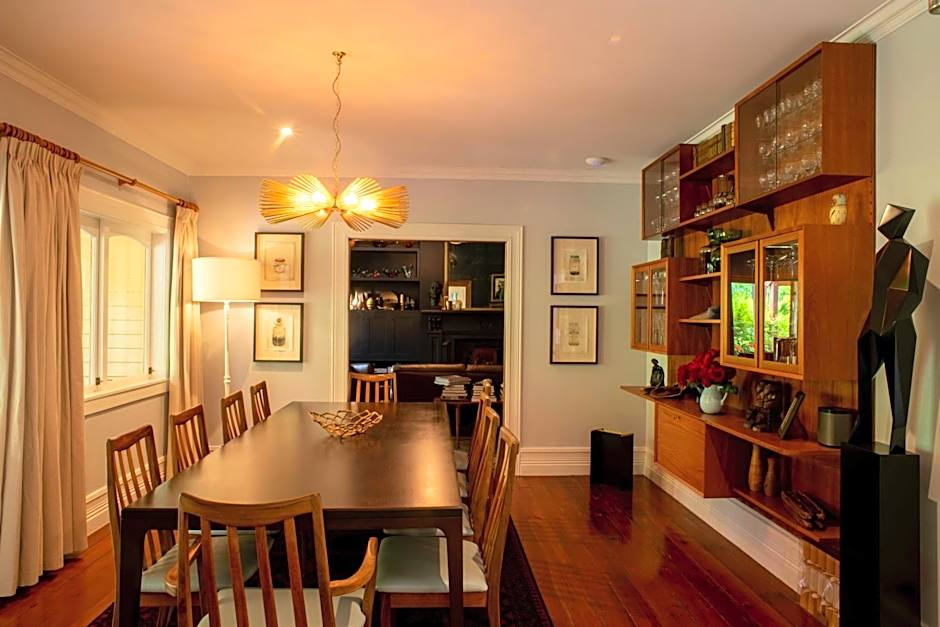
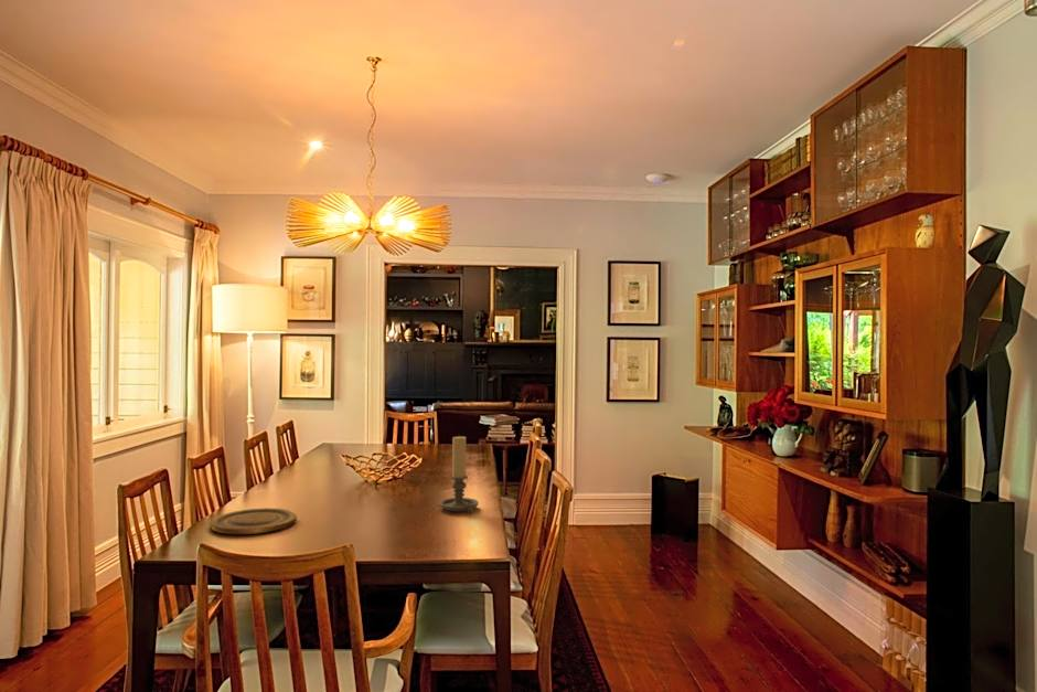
+ plate (254, 520)
+ candle holder (460, 472)
